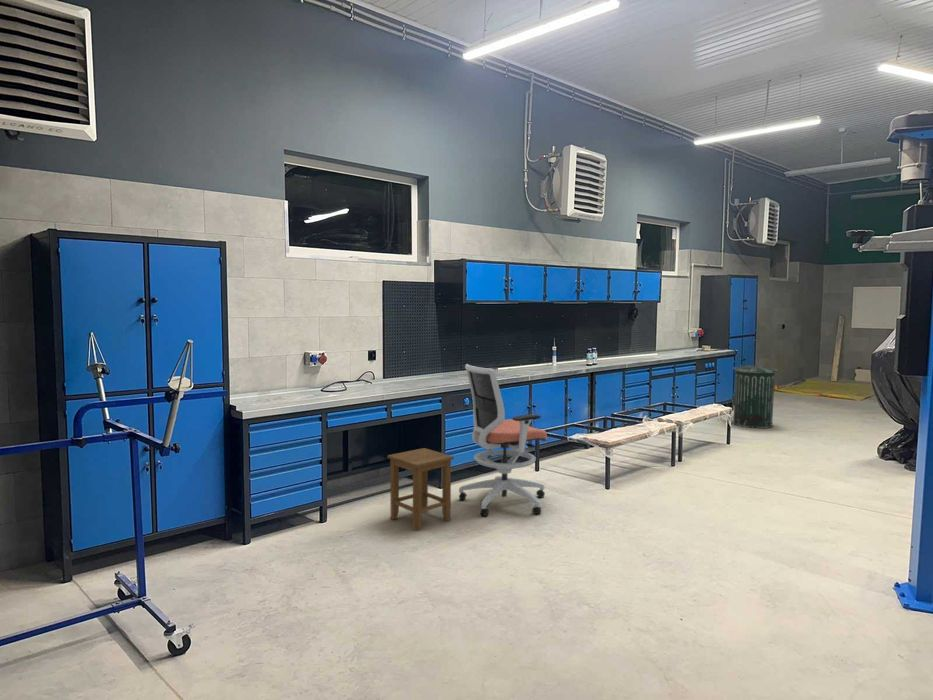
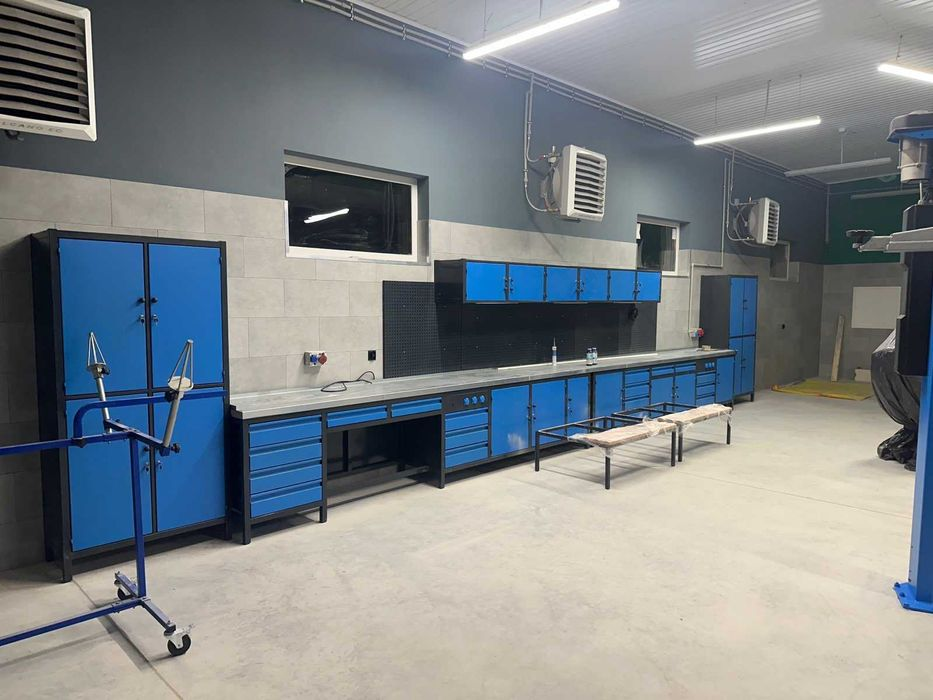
- trash can (753, 394)
- office chair (508, 433)
- stool (420, 487)
